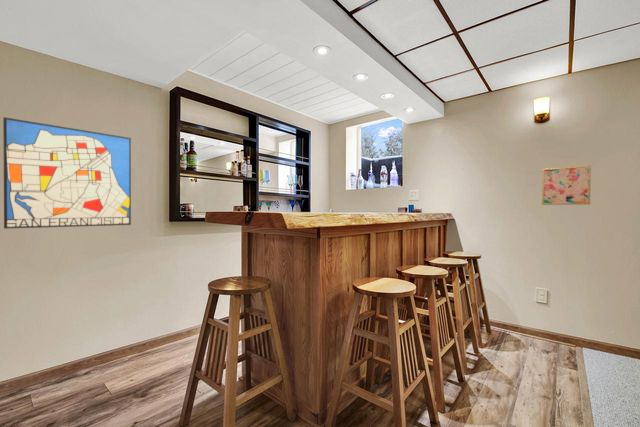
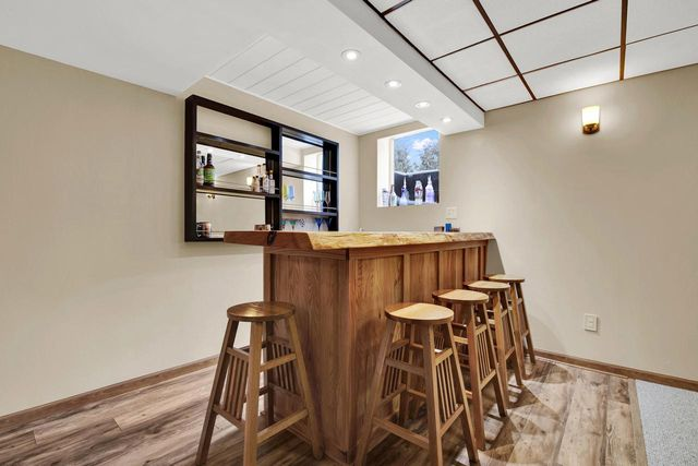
- wall art (75, 177)
- wall art (565, 186)
